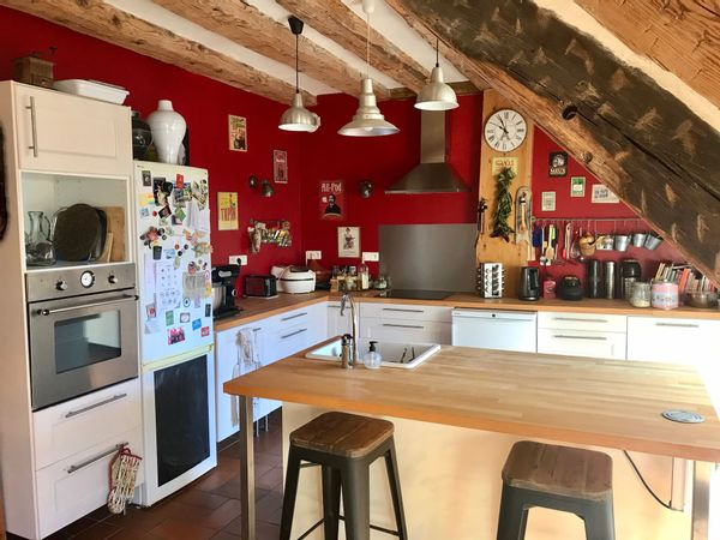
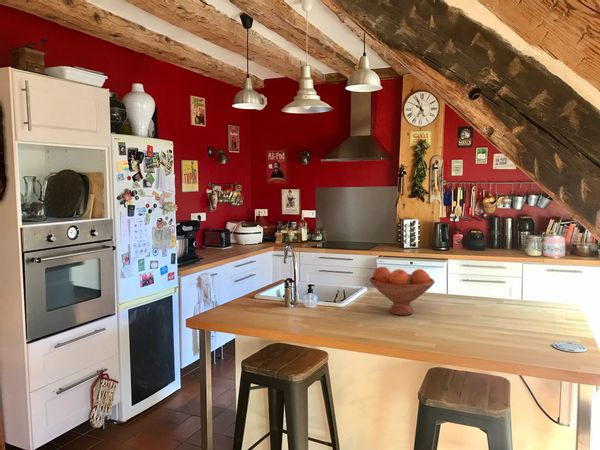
+ fruit bowl (401, 289)
